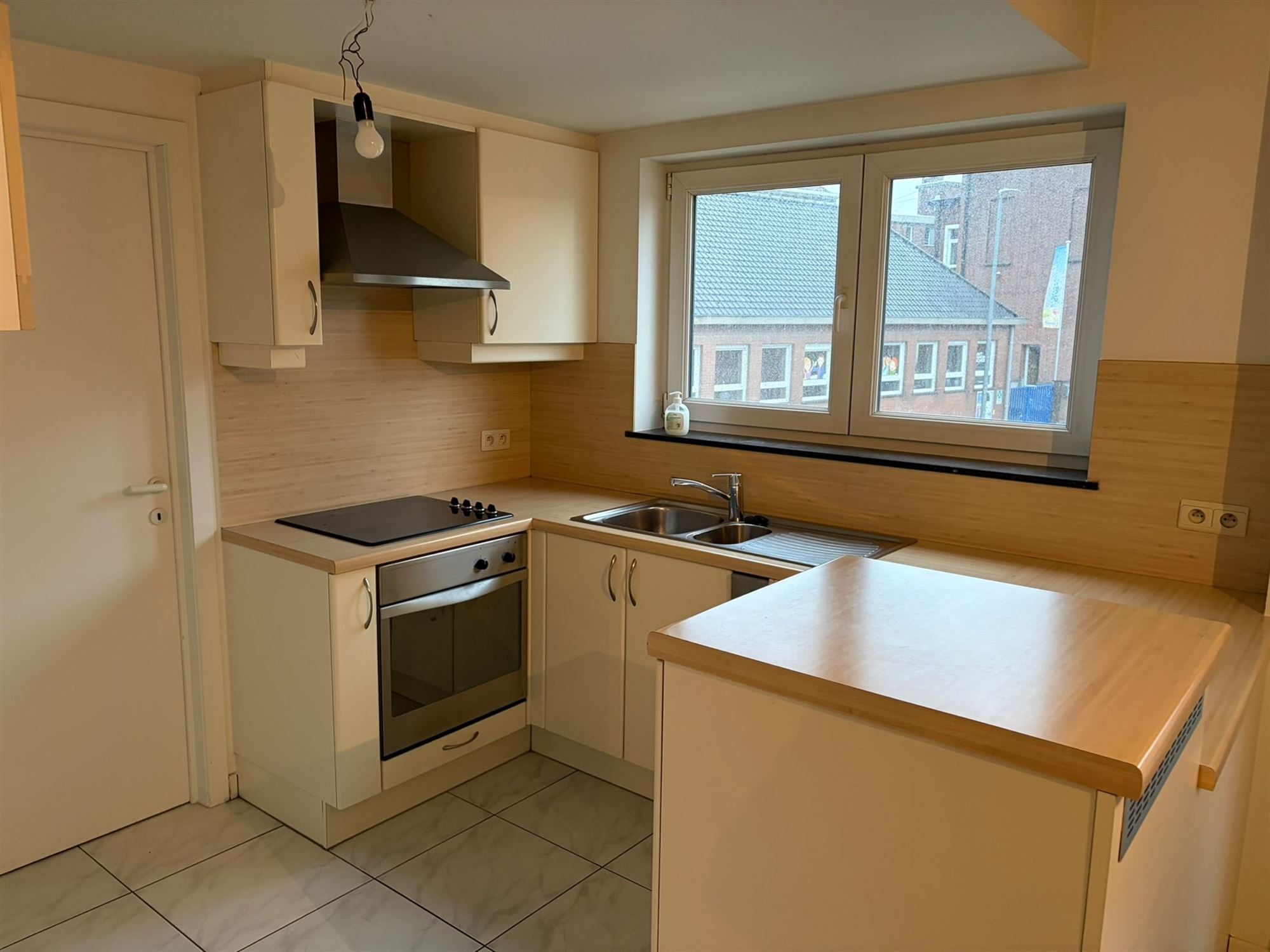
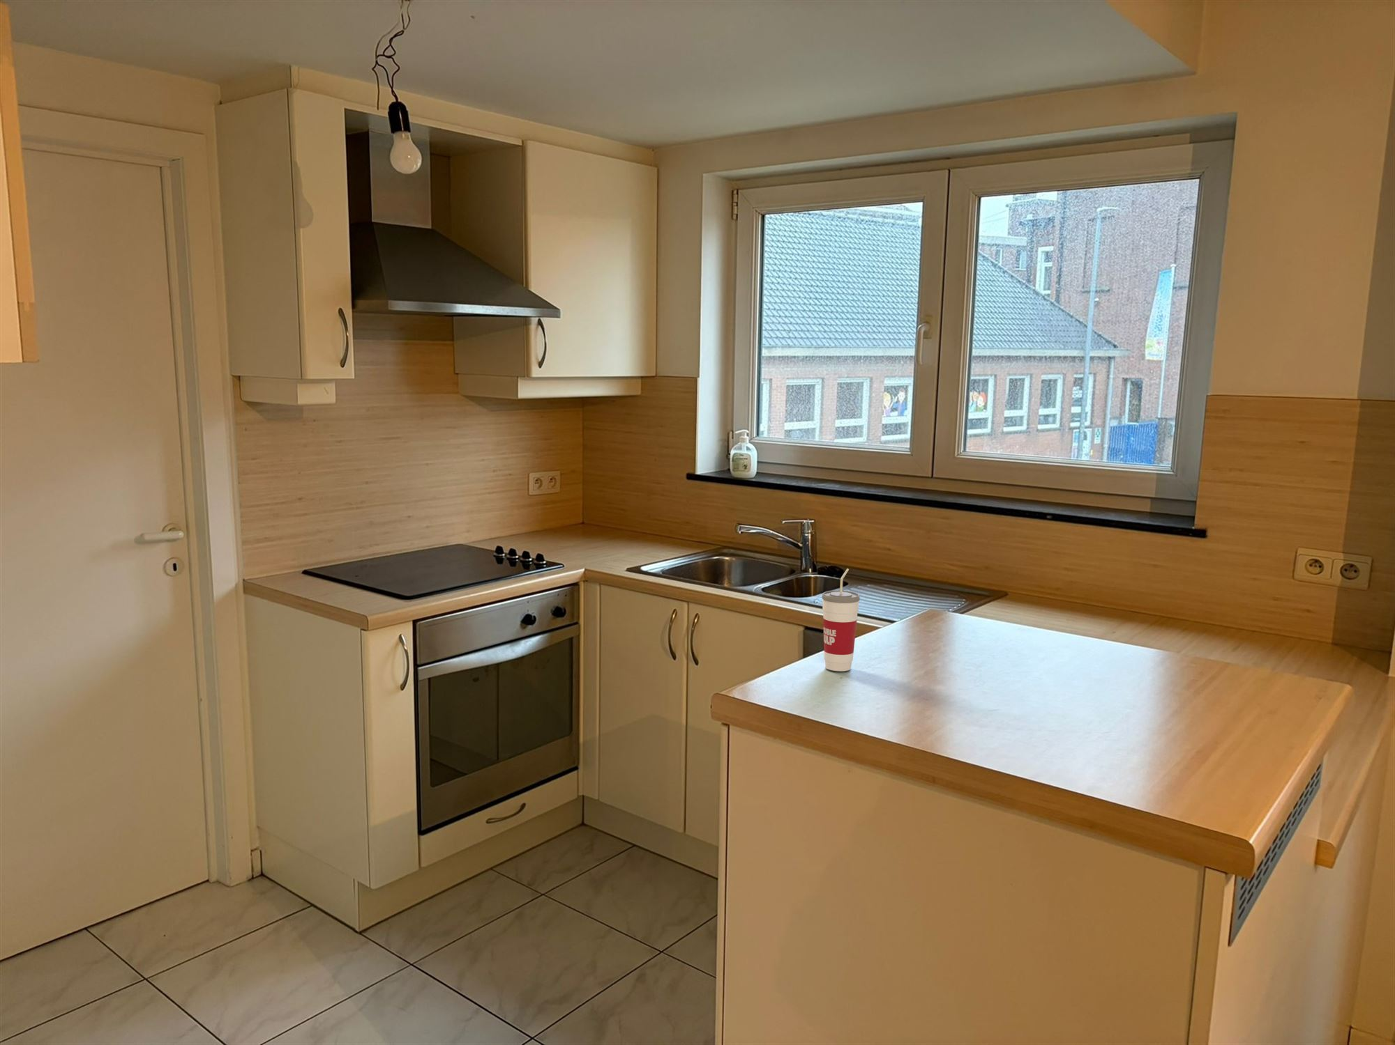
+ cup (840, 618)
